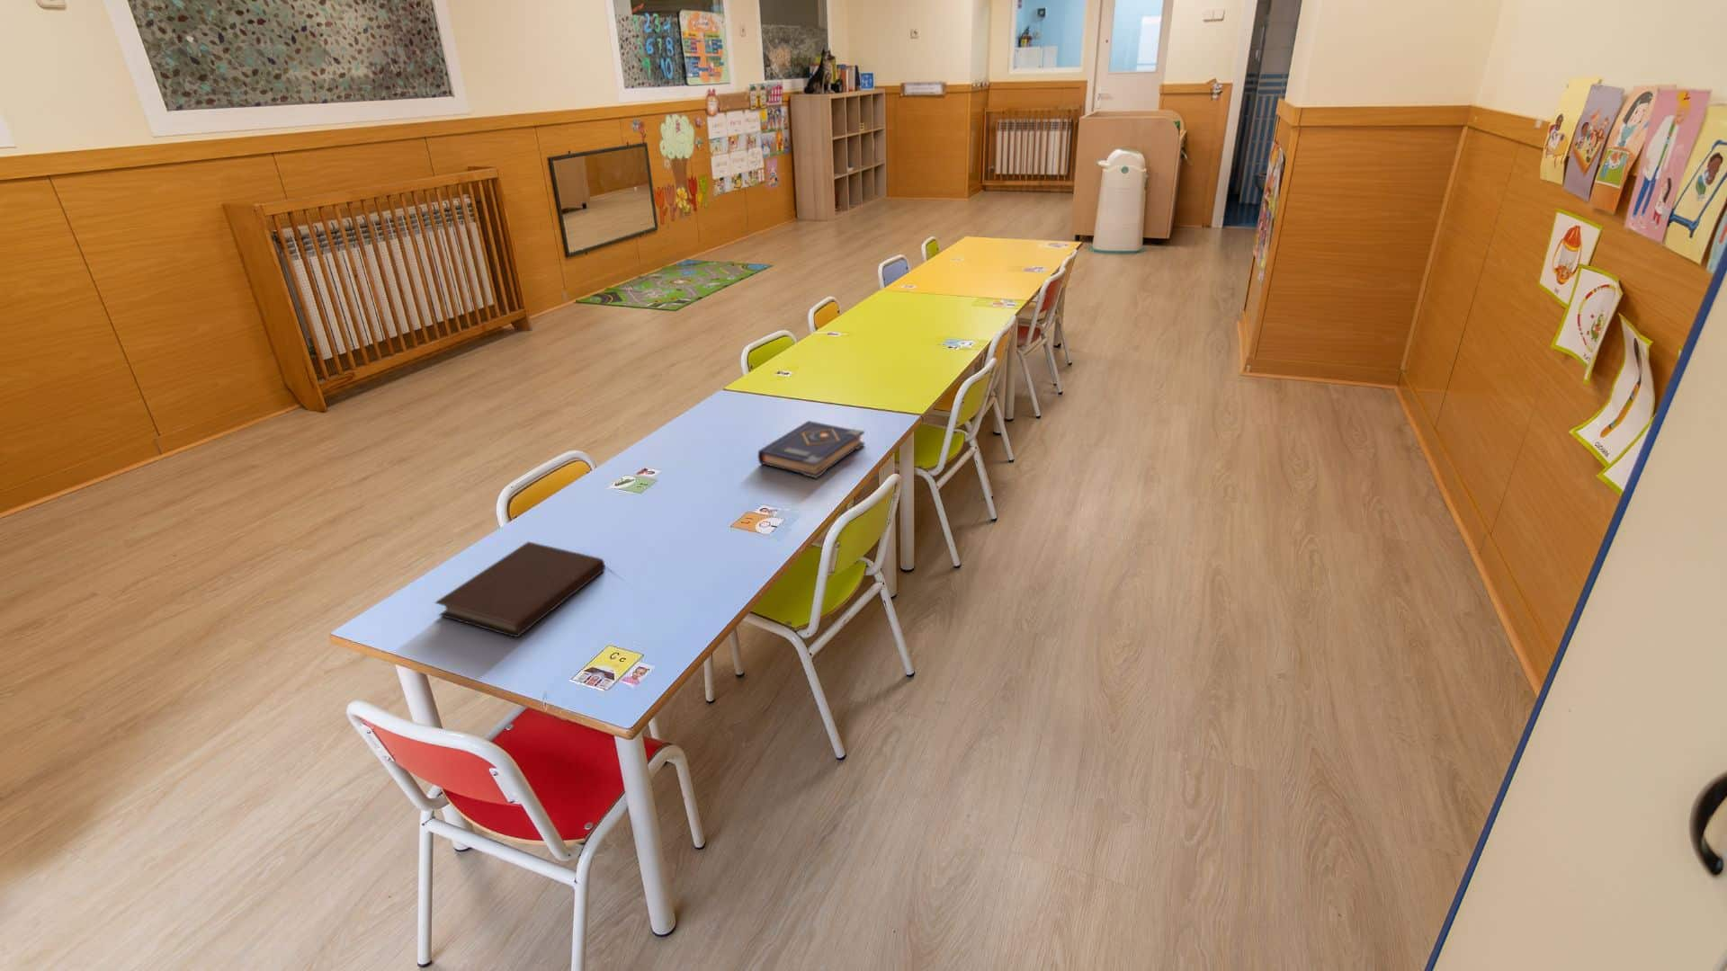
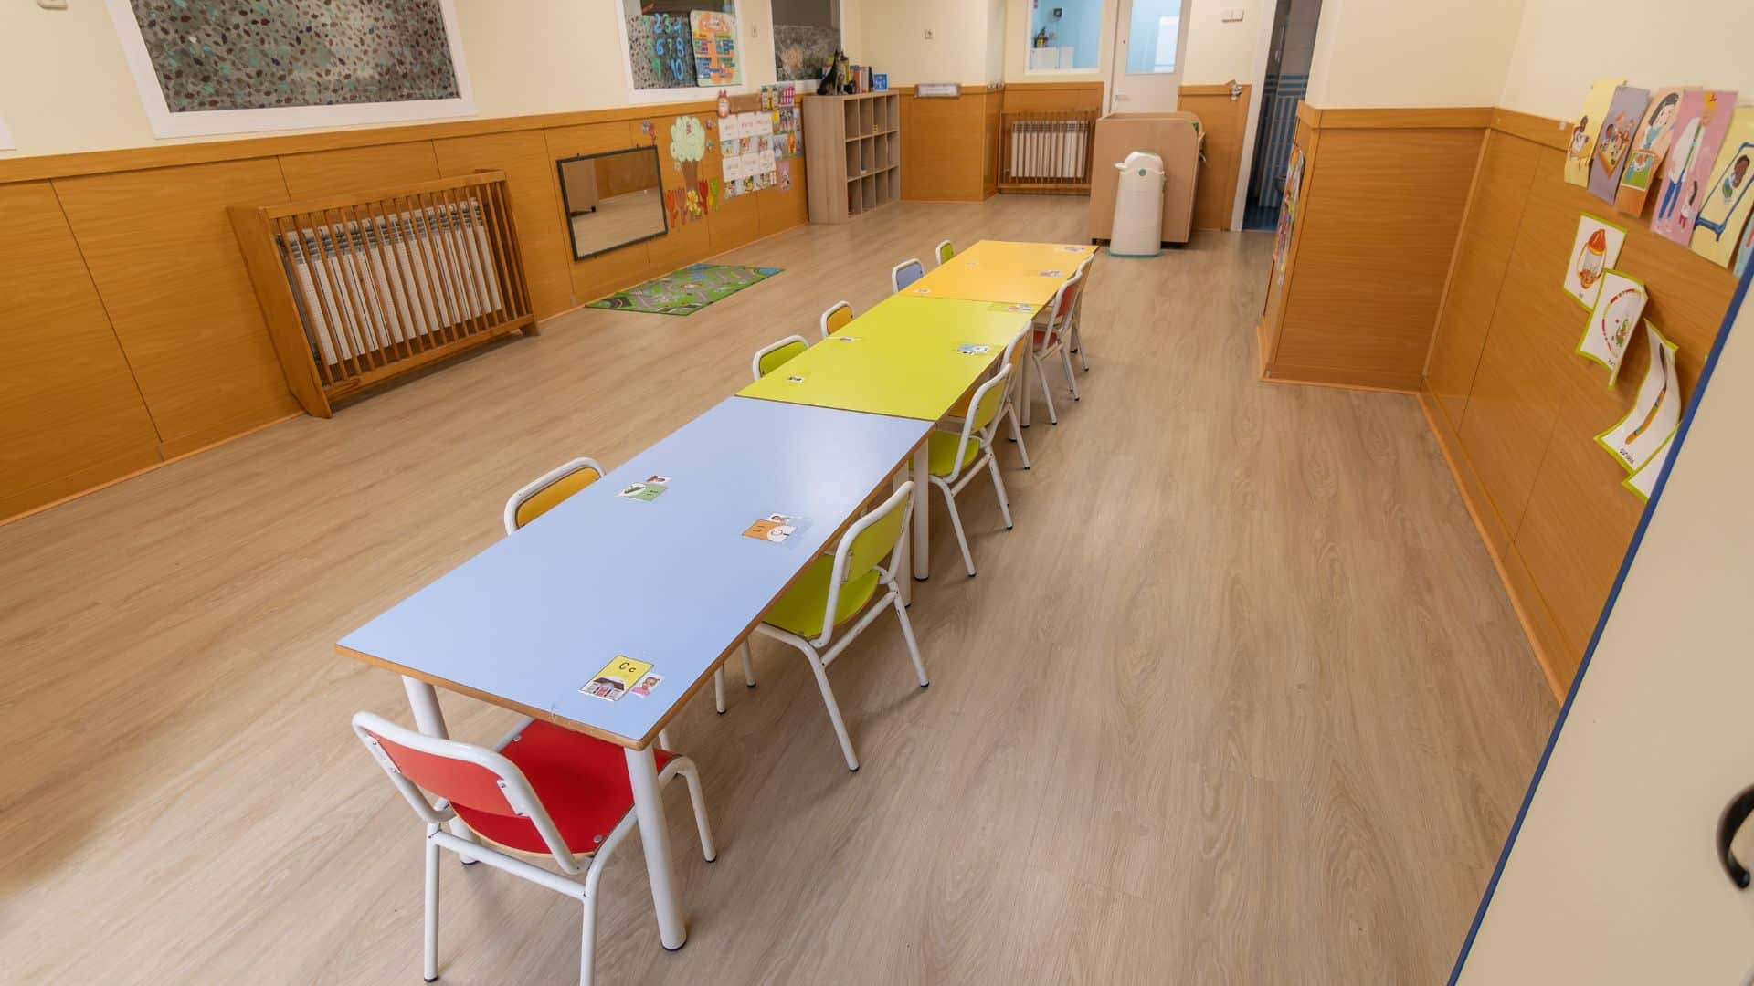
- book (811, 447)
- notebook (523, 586)
